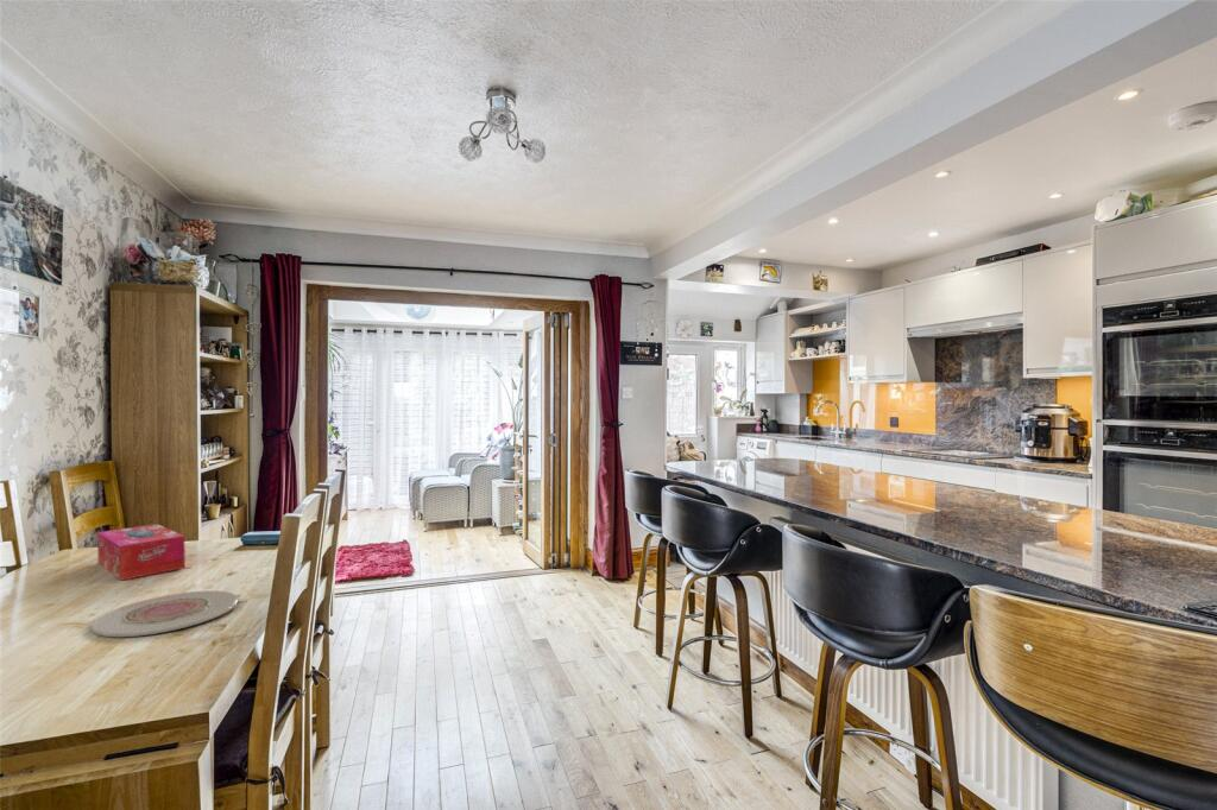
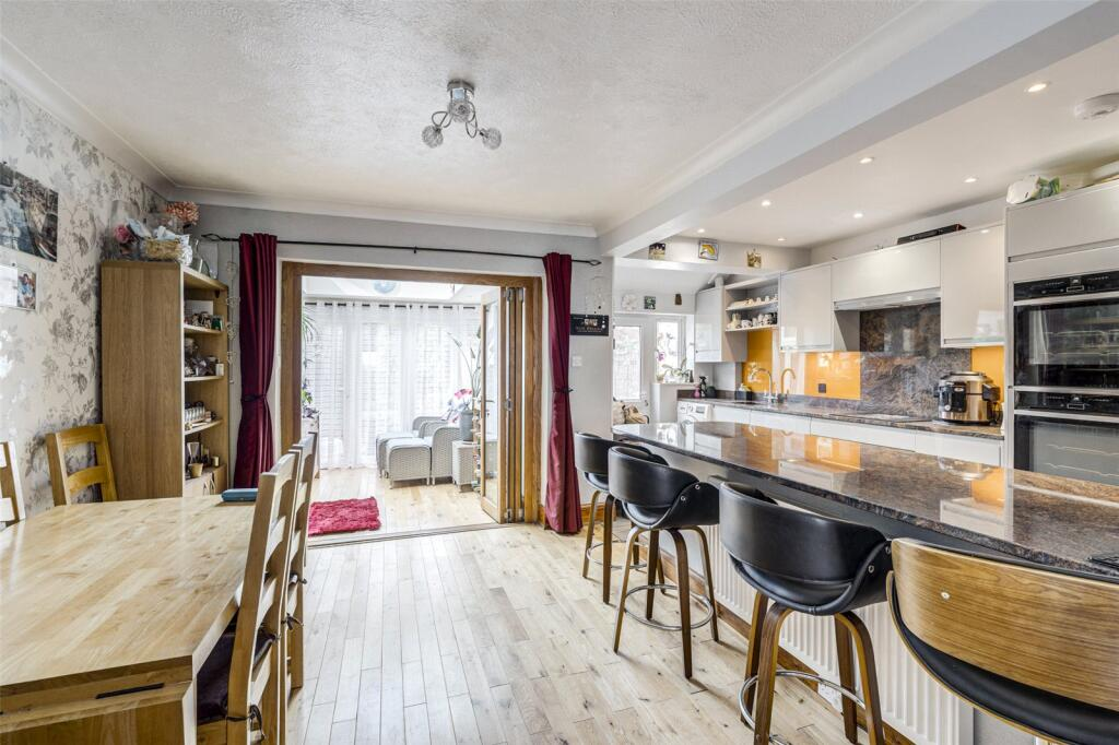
- tissue box (140, 549)
- plate (169, 610)
